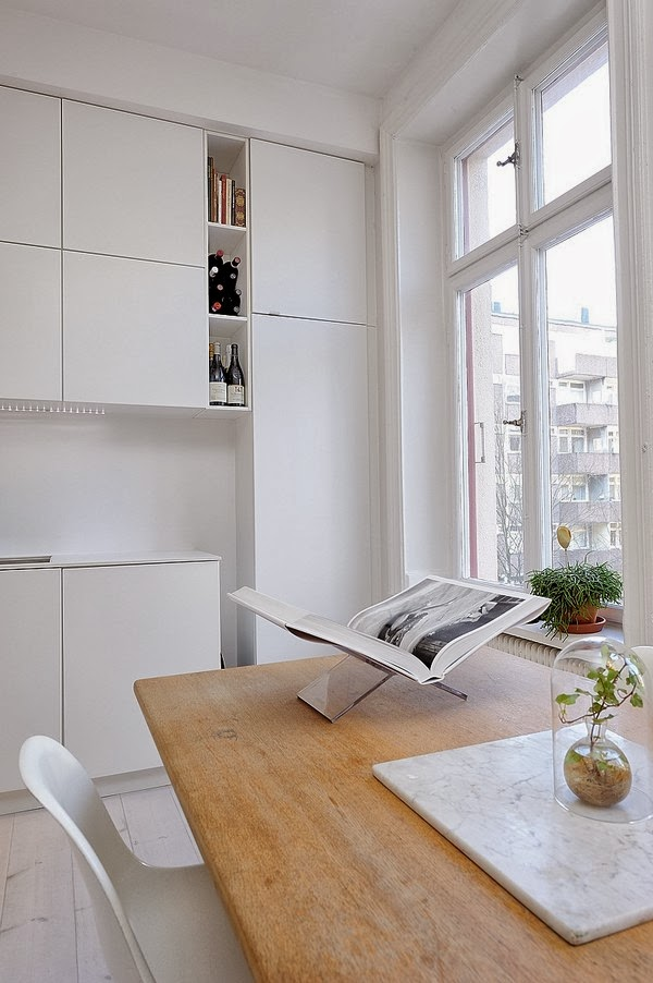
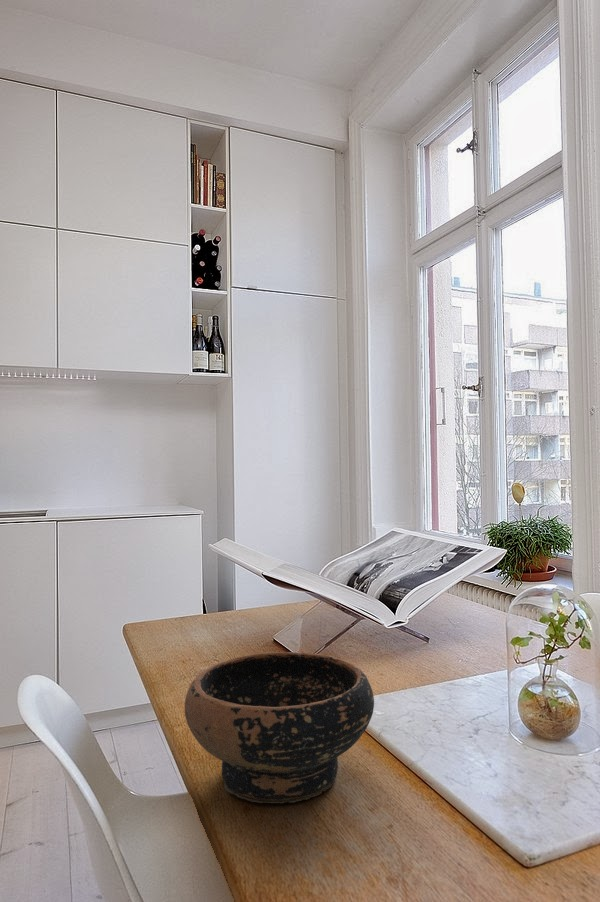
+ bowl (279, 724)
